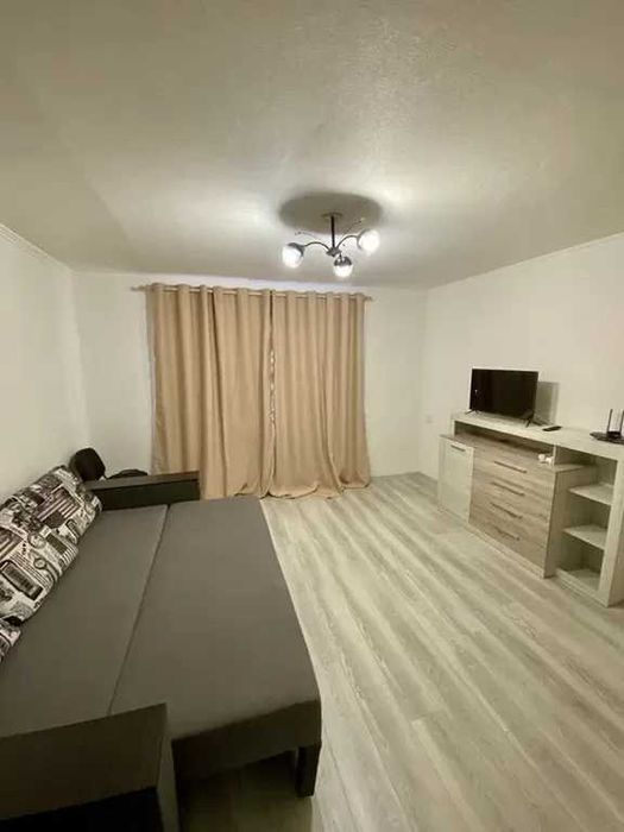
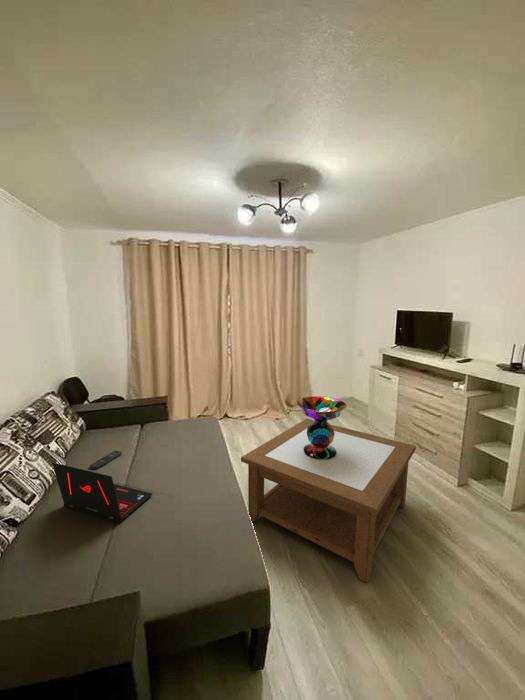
+ remote control (106, 459)
+ laptop (104, 480)
+ coffee table (330, 482)
+ decorative bowl (320, 427)
